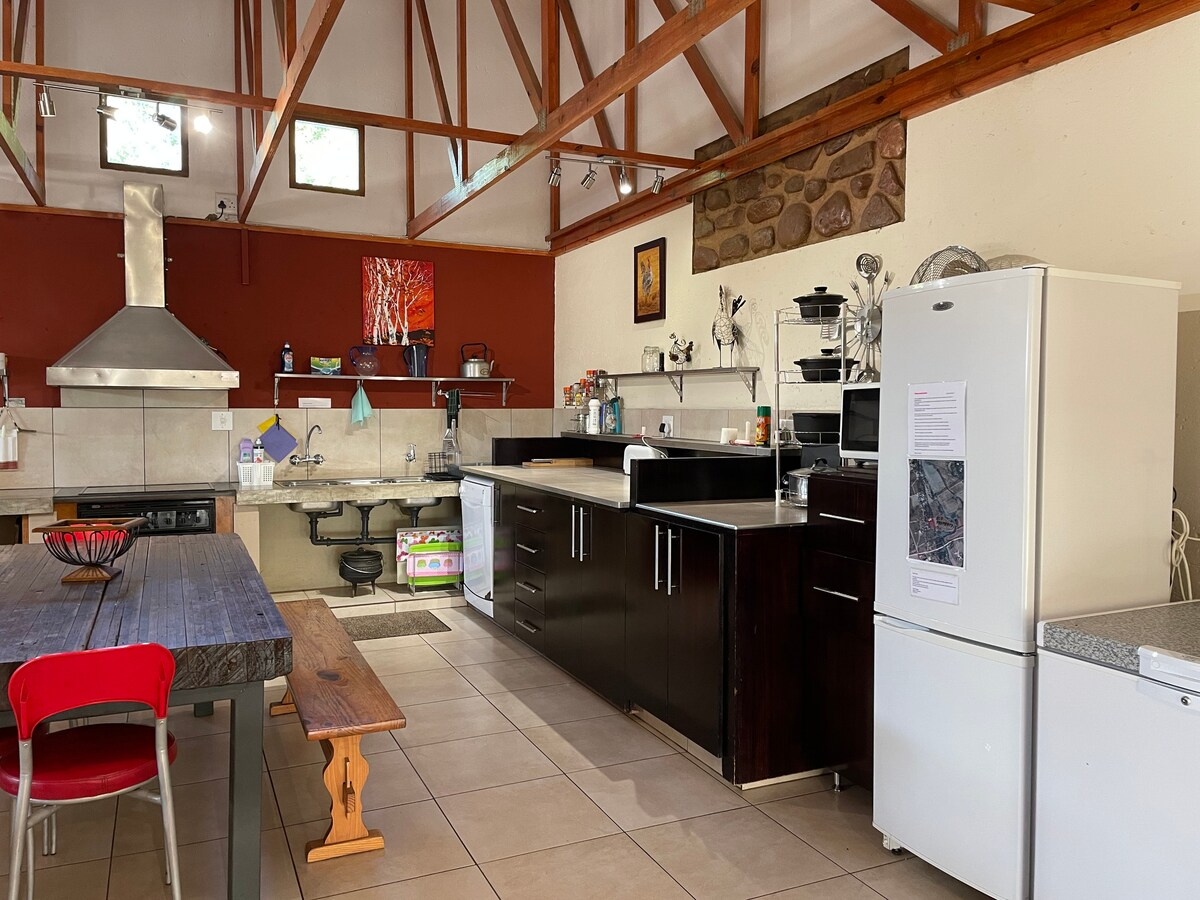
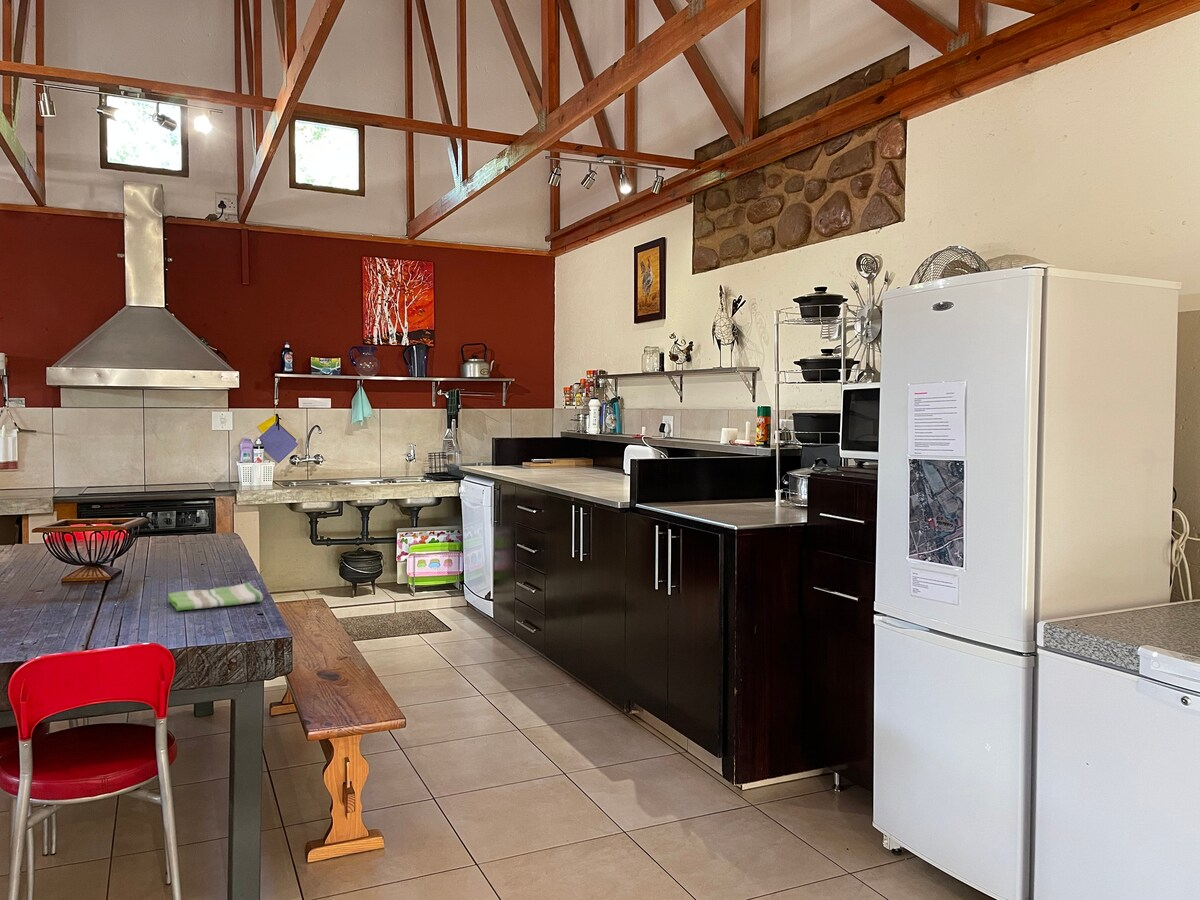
+ dish towel (215, 595)
